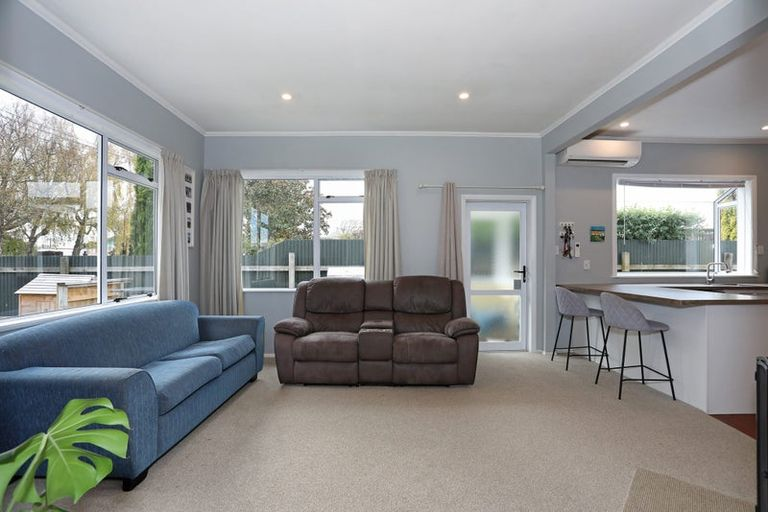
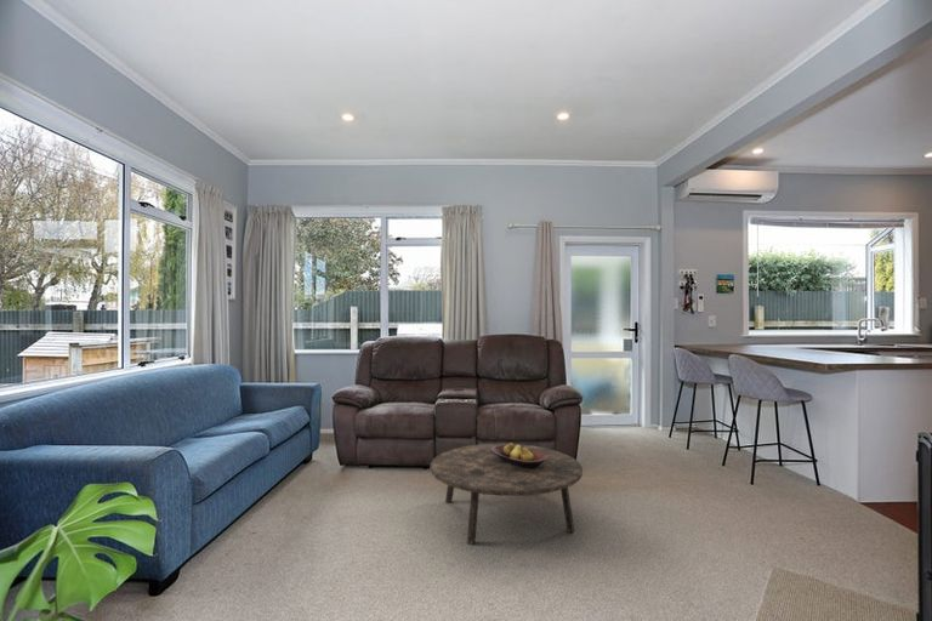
+ fruit bowl (518, 452)
+ coffee table (505, 489)
